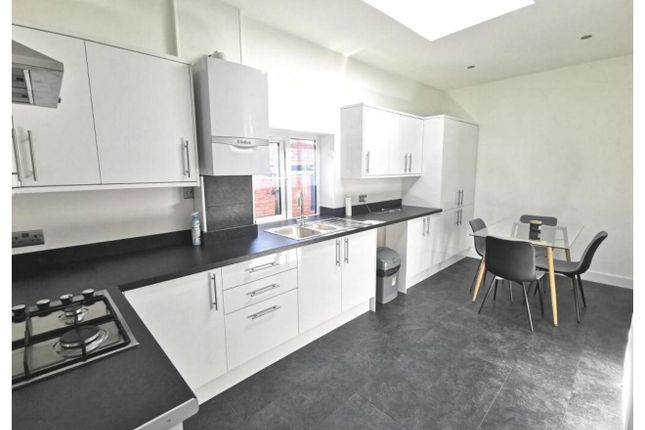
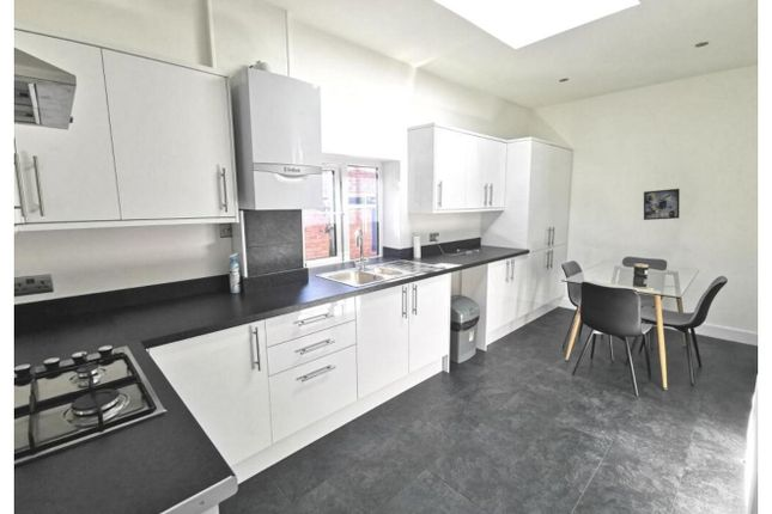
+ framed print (661, 204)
